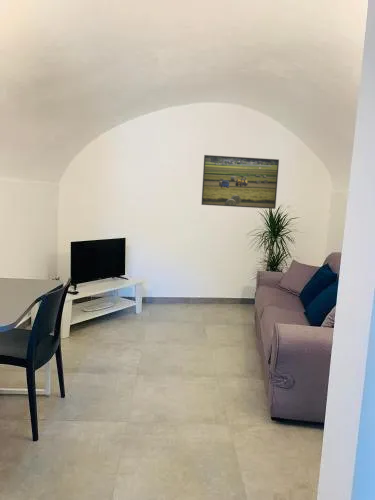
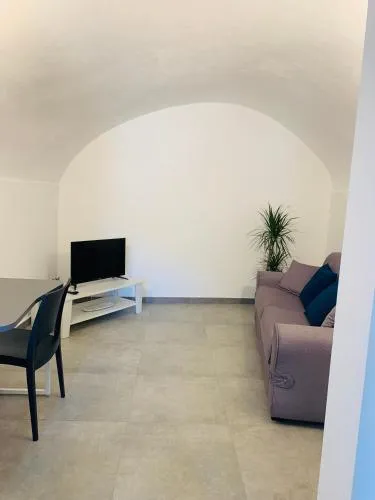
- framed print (240, 182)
